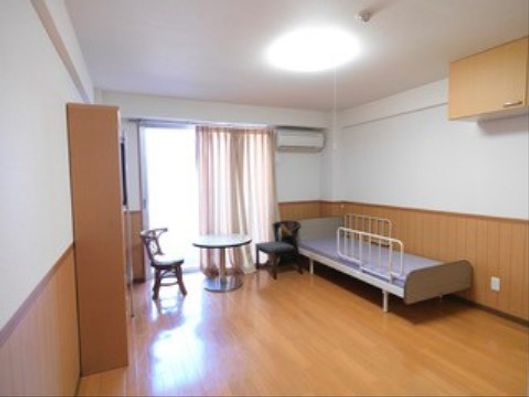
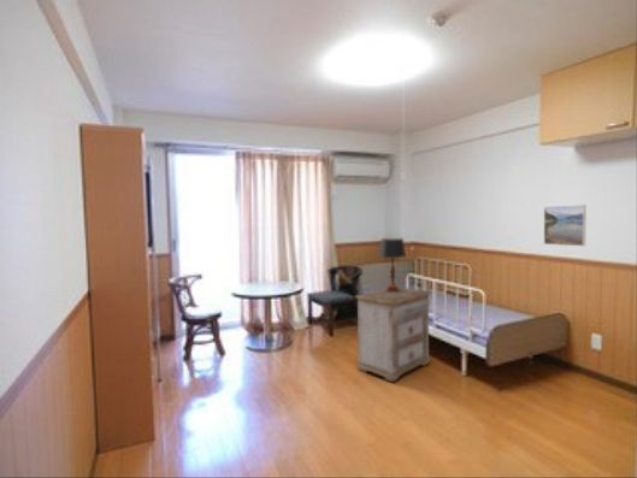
+ table lamp (393, 264)
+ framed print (564, 225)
+ nightstand (394, 330)
